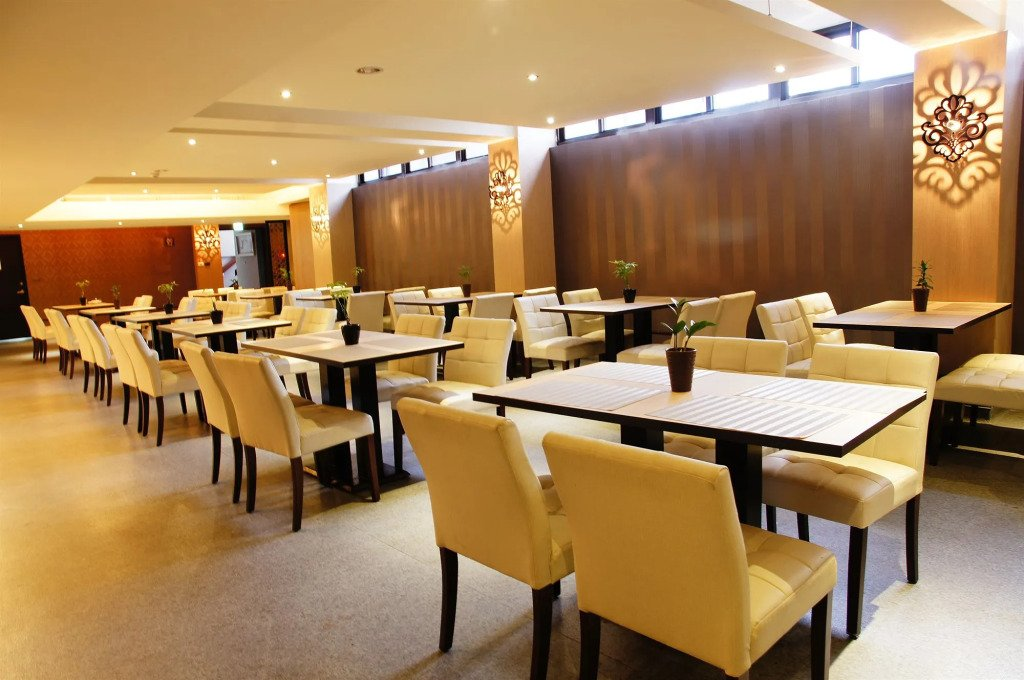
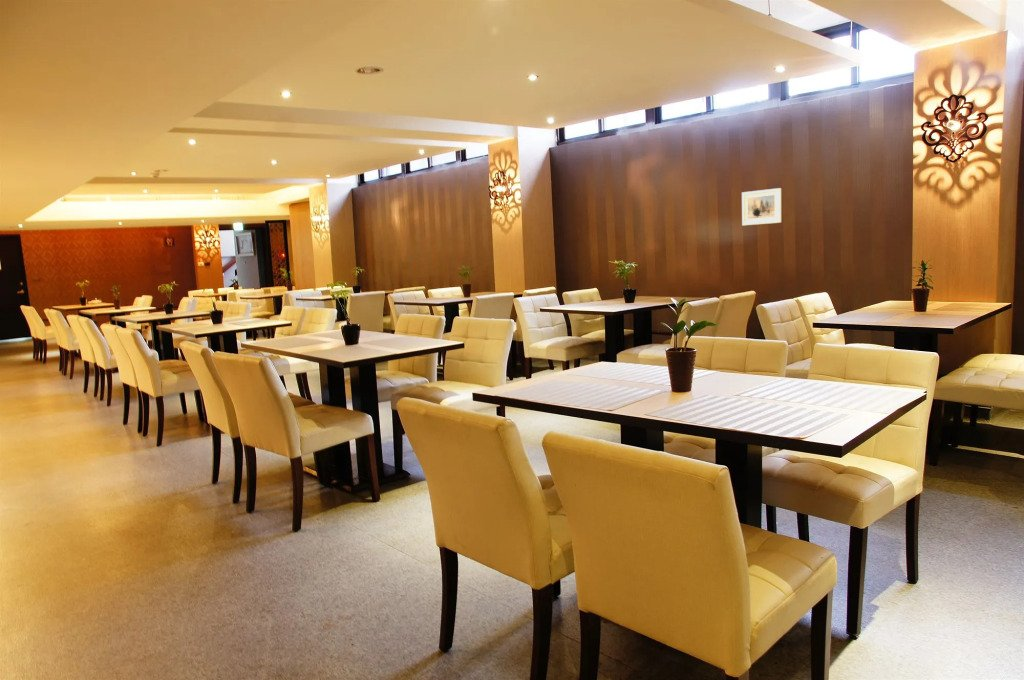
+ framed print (761, 207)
